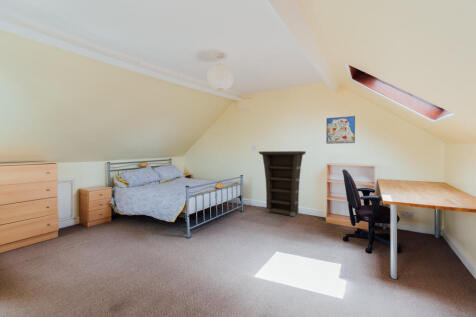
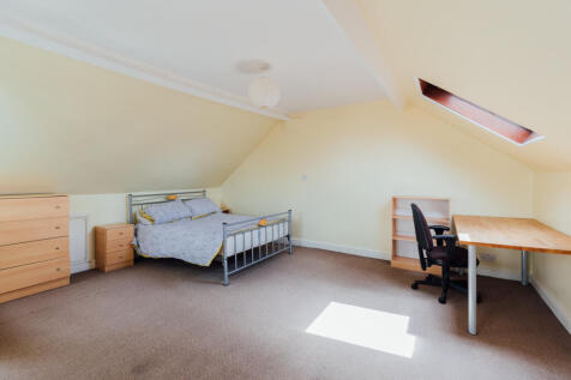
- cabinet (281, 182)
- wall art (340, 130)
